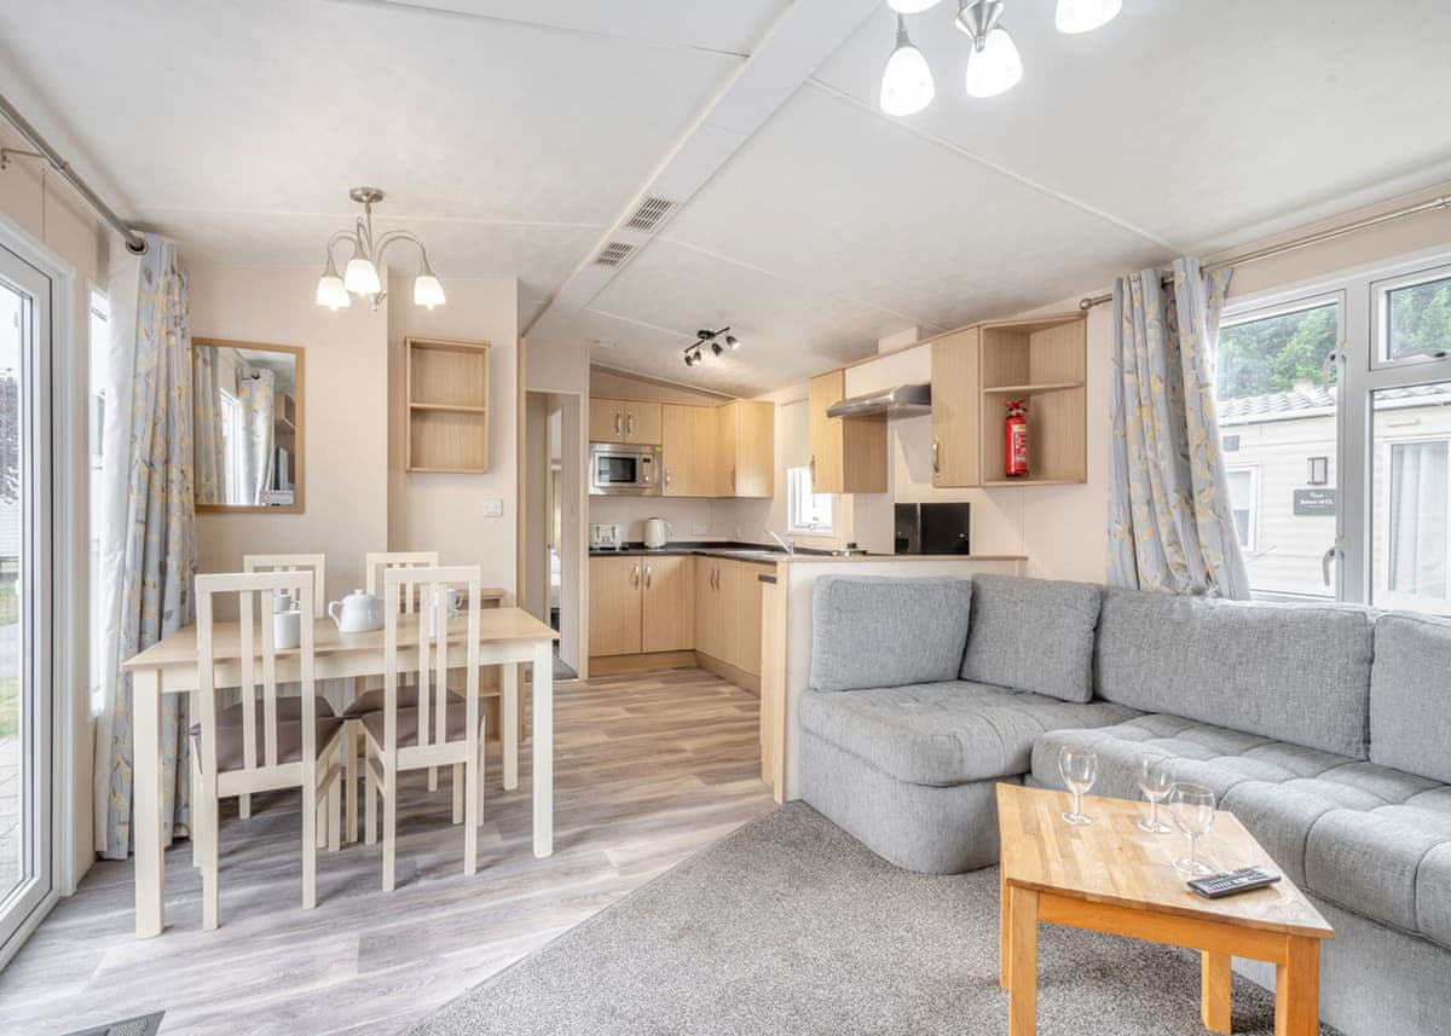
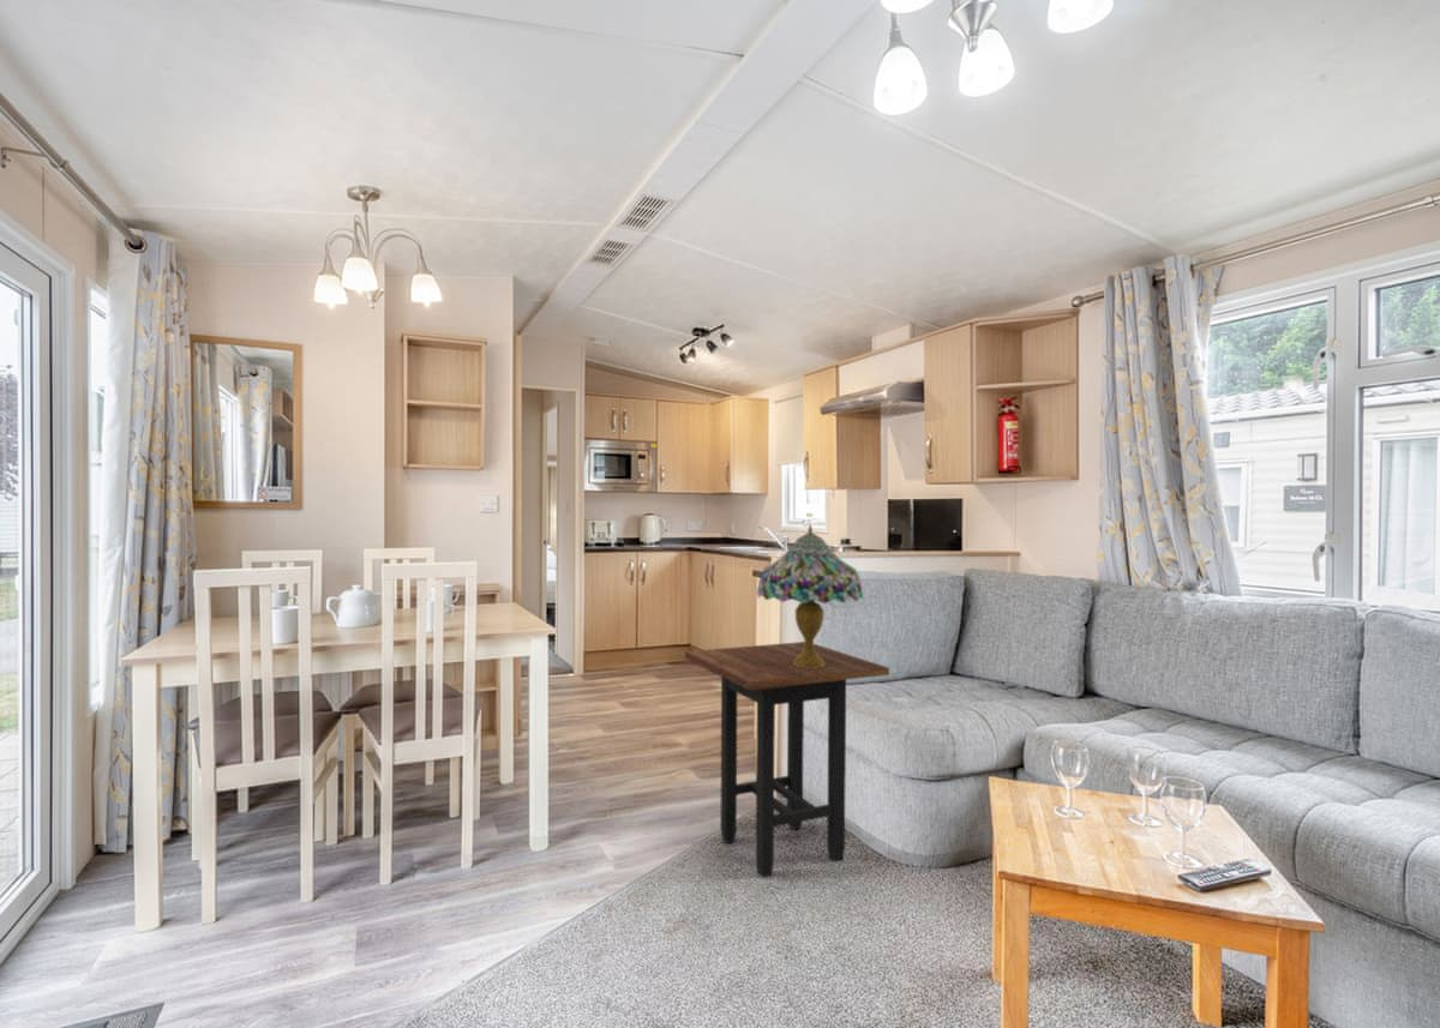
+ side table (787, 753)
+ table lamp (809, 593)
